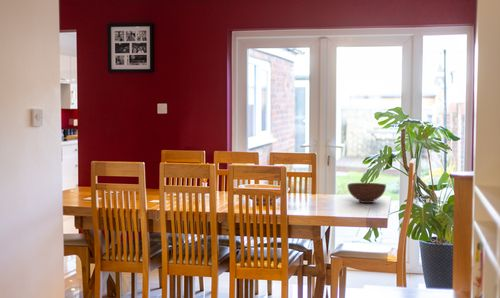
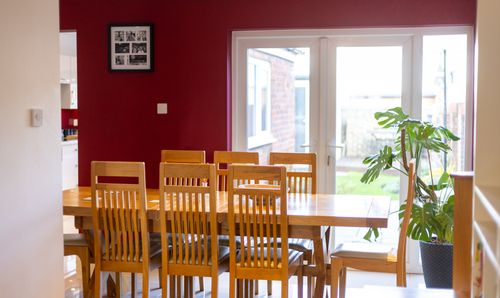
- bowl (366, 193)
